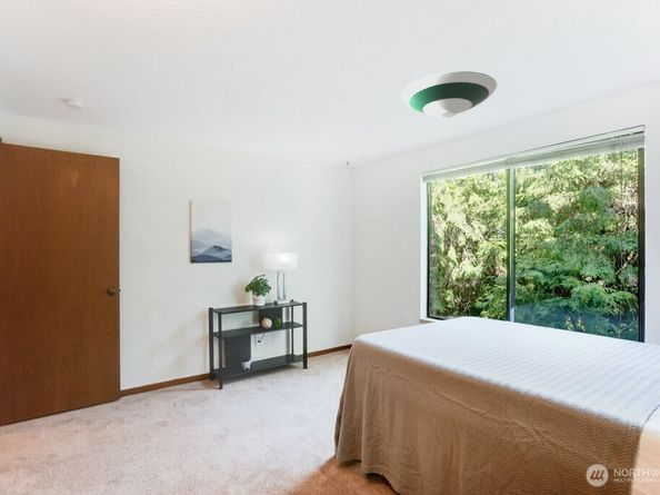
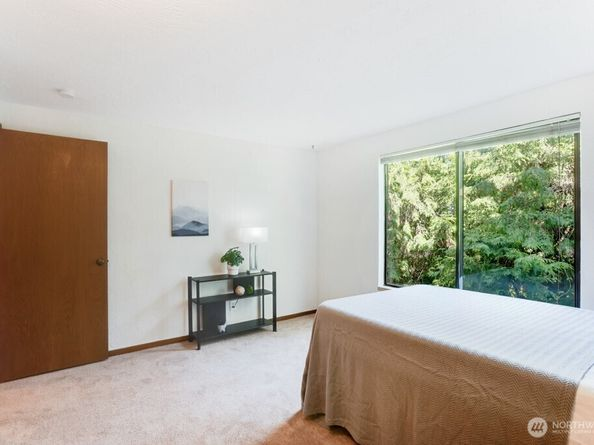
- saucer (447, 103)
